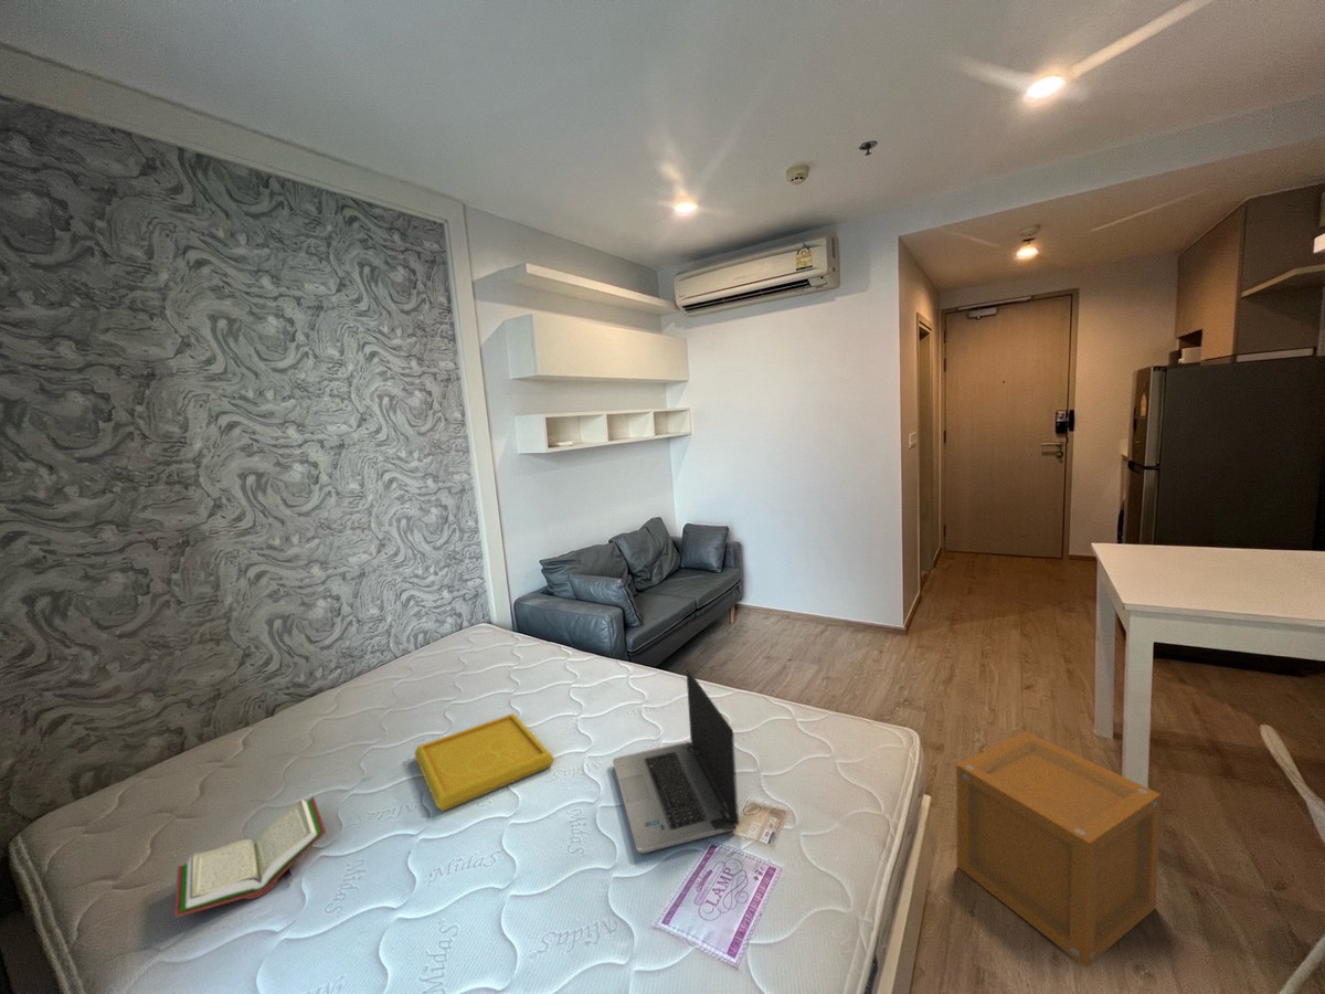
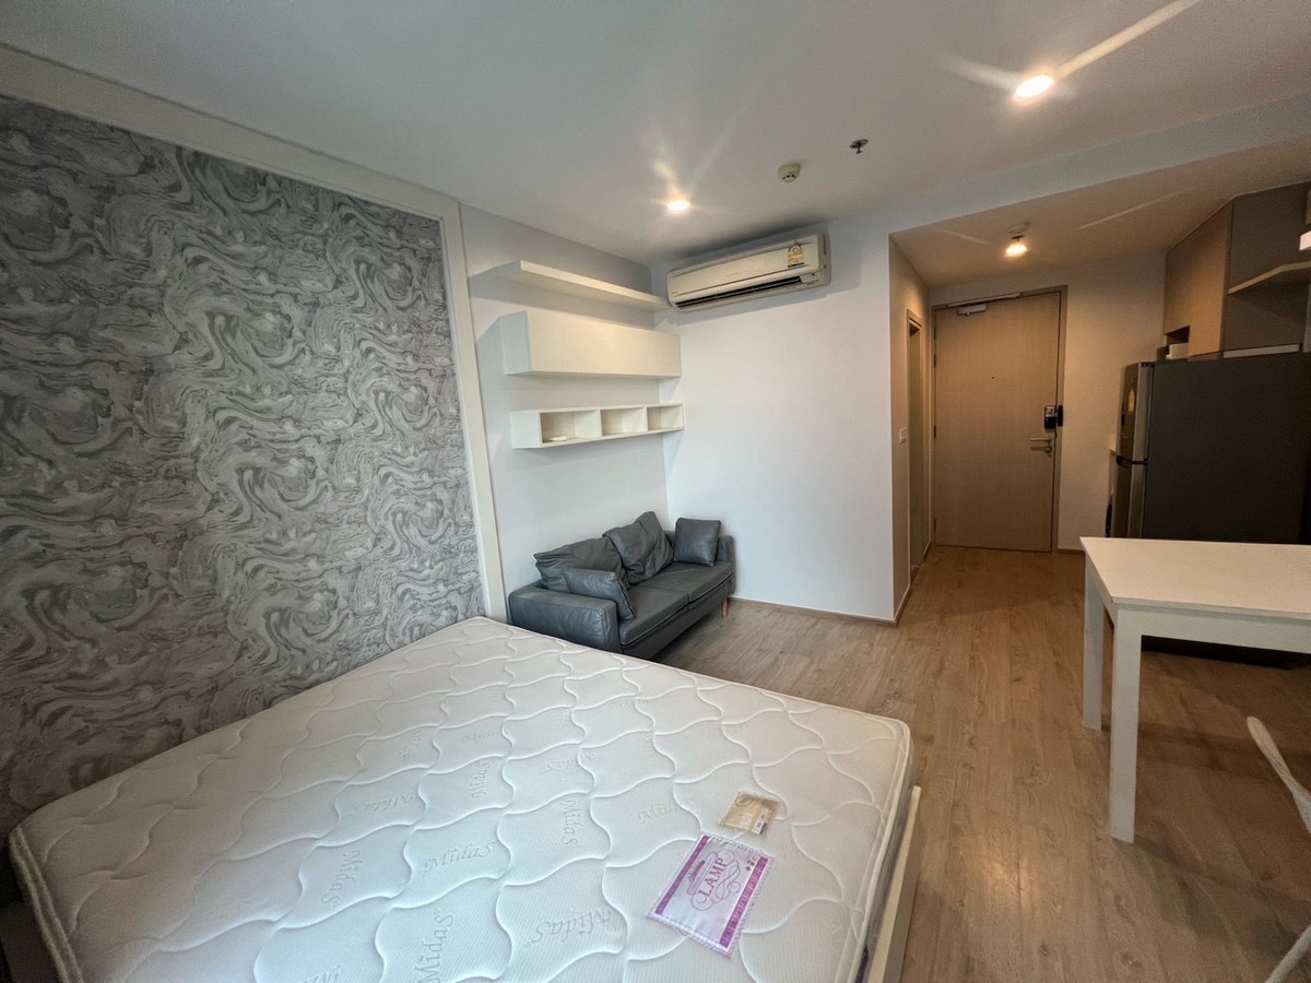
- book (254, 856)
- serving tray (483, 755)
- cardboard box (1051, 833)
- laptop computer (666, 749)
